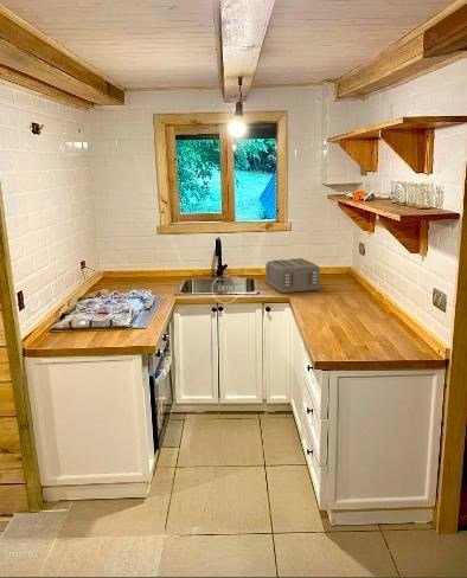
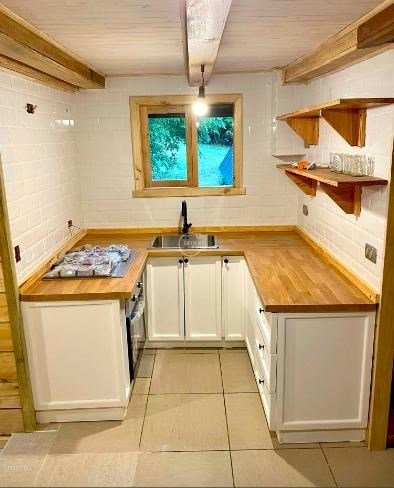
- toaster (293, 275)
